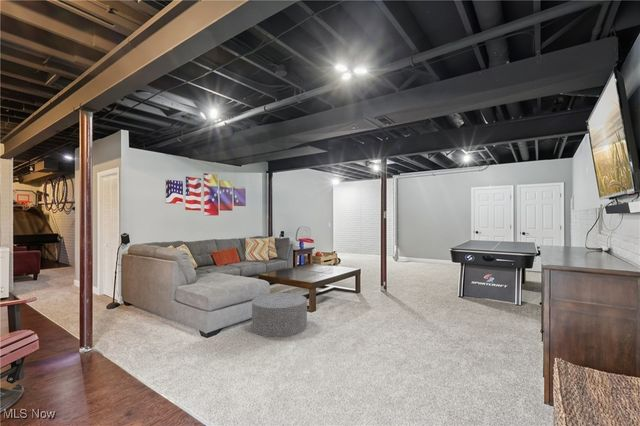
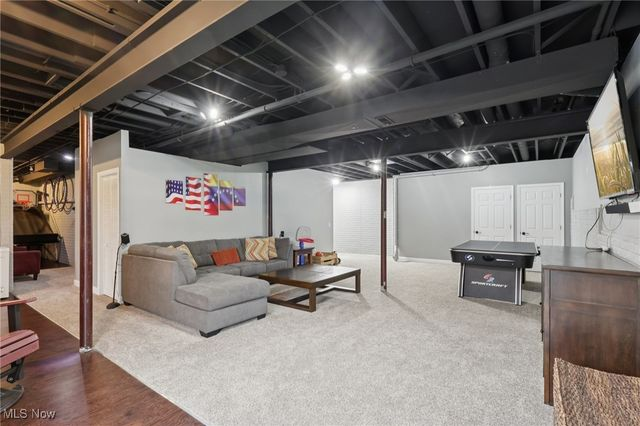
- ottoman (279, 313)
